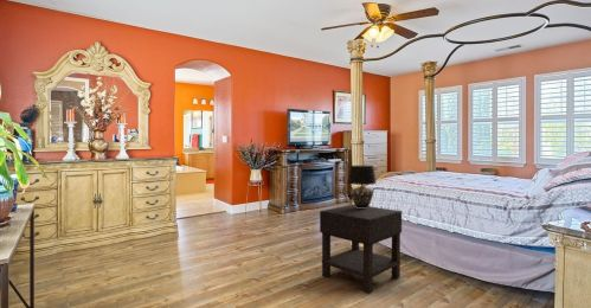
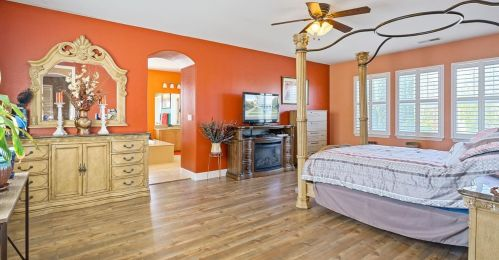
- table lamp (361, 186)
- nightstand (361, 243)
